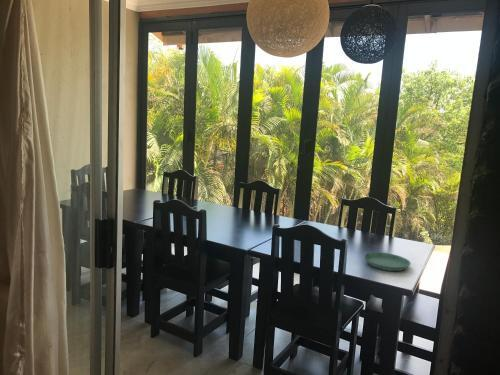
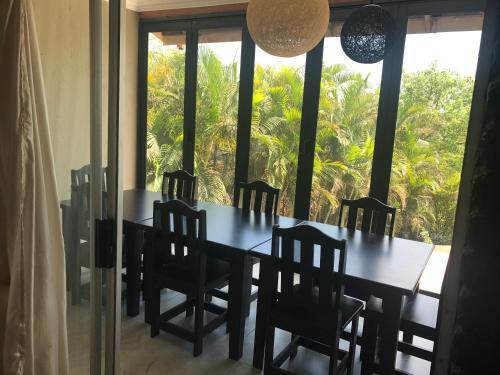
- saucer (386, 262)
